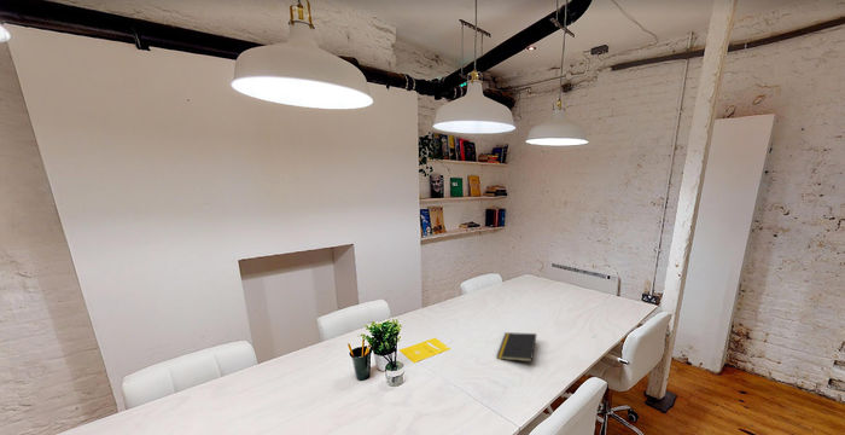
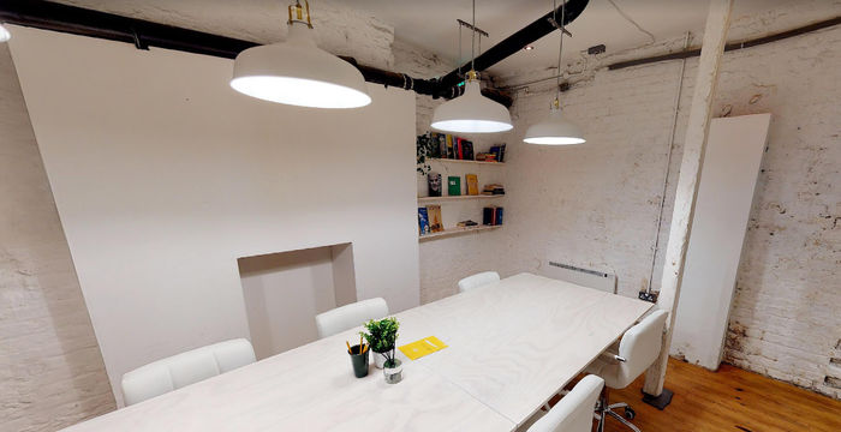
- notepad (517, 346)
